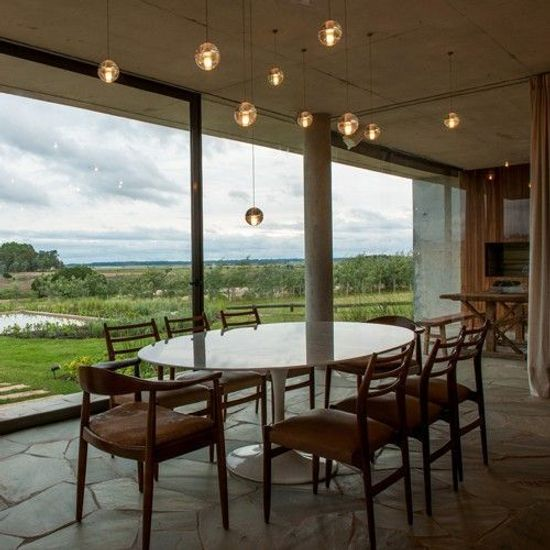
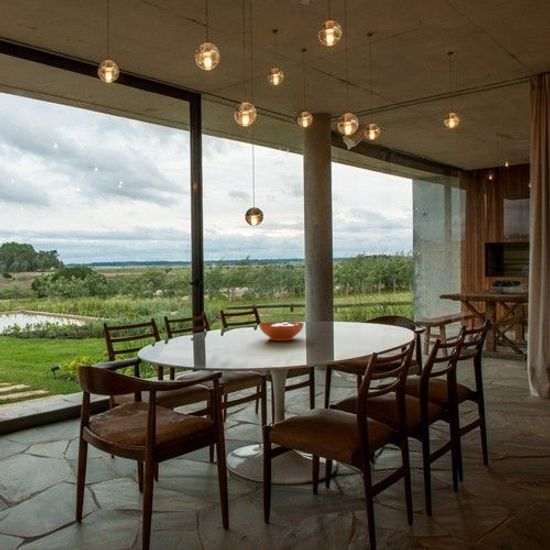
+ decorative bowl (281, 331)
